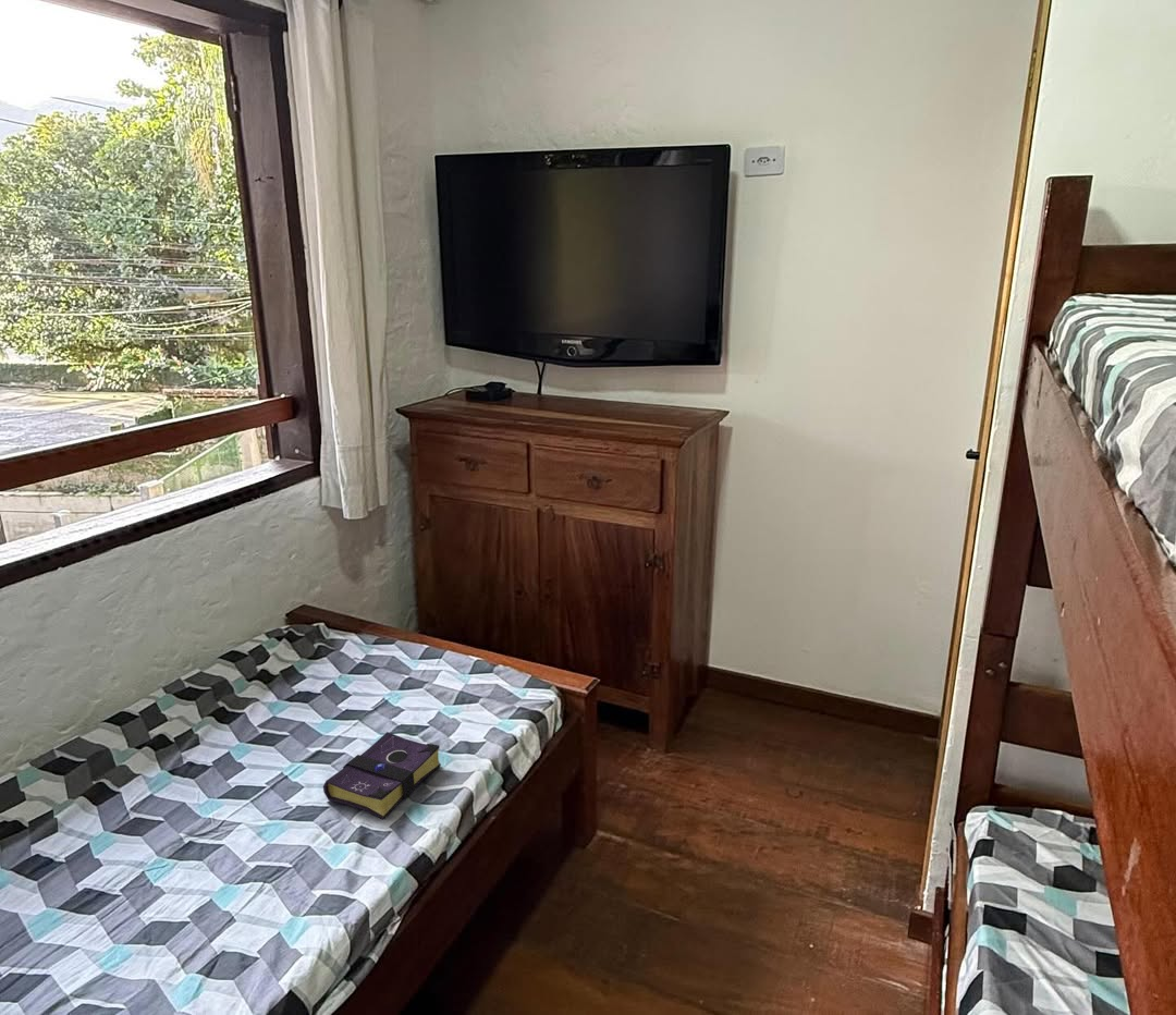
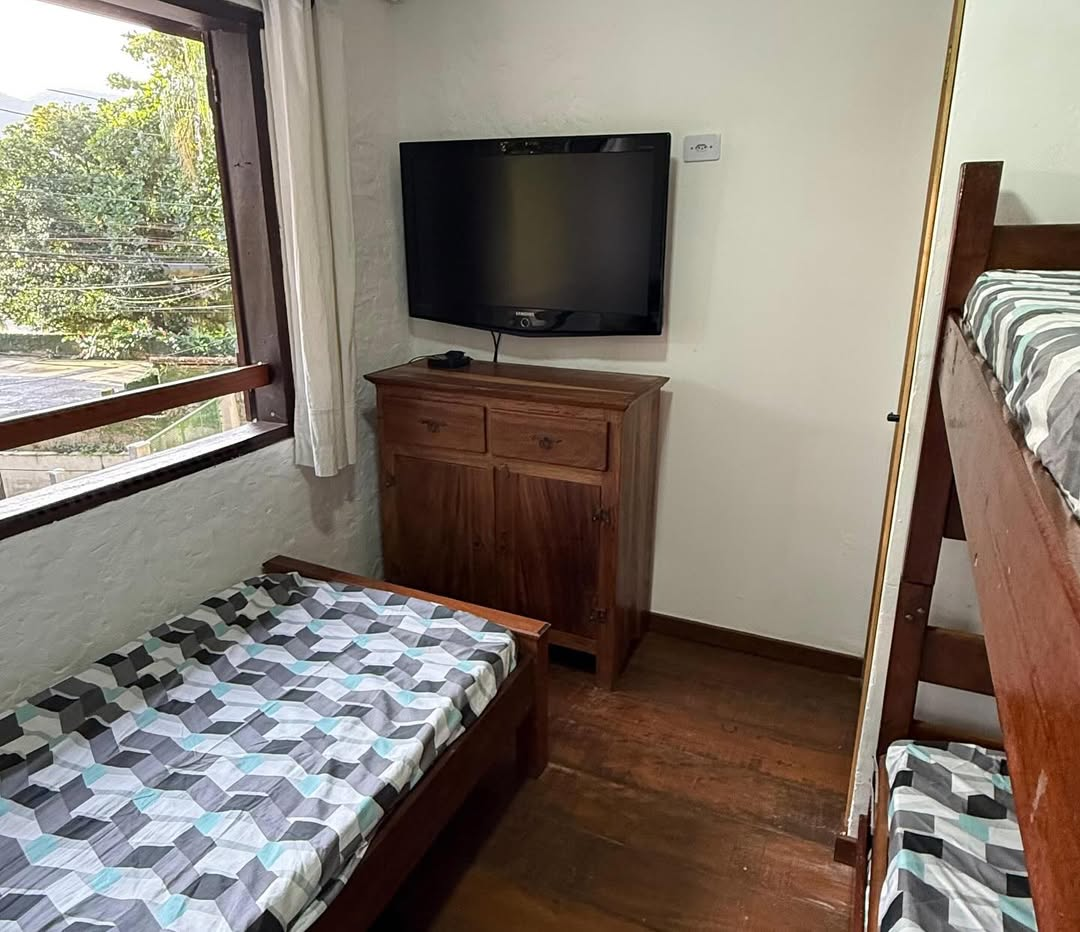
- book (382, 770)
